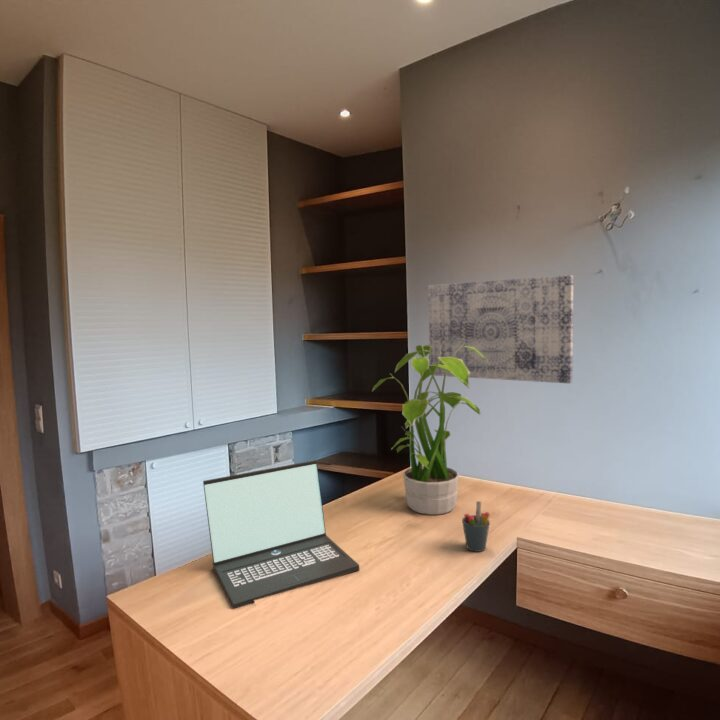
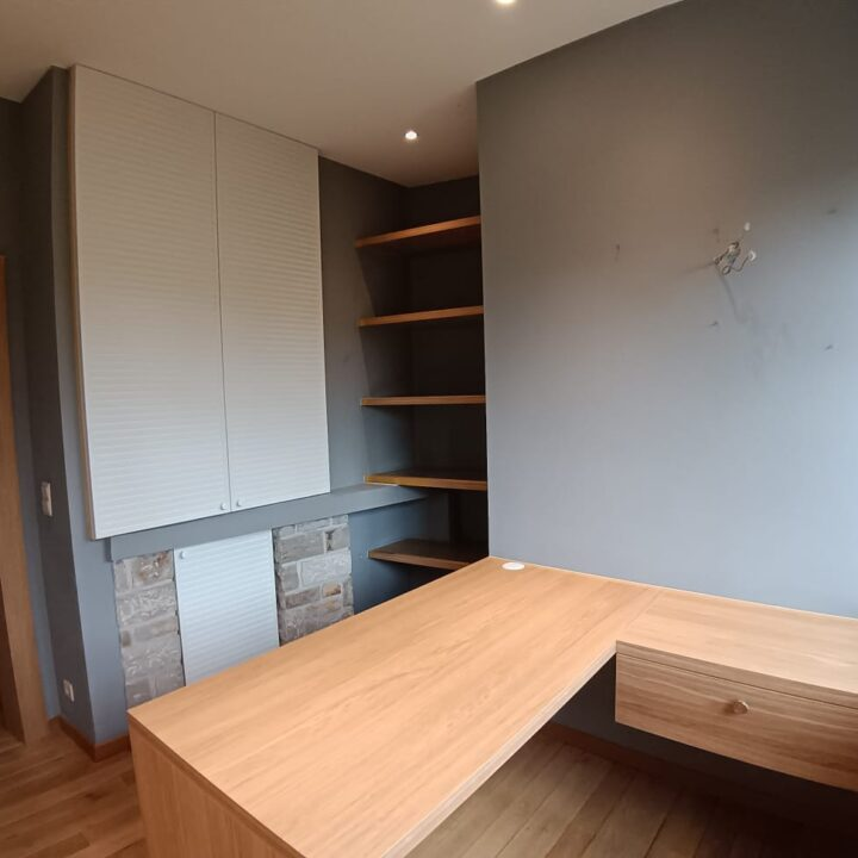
- potted plant (440, 427)
- wall art (494, 330)
- laptop computer (280, 525)
- pen holder (476, 526)
